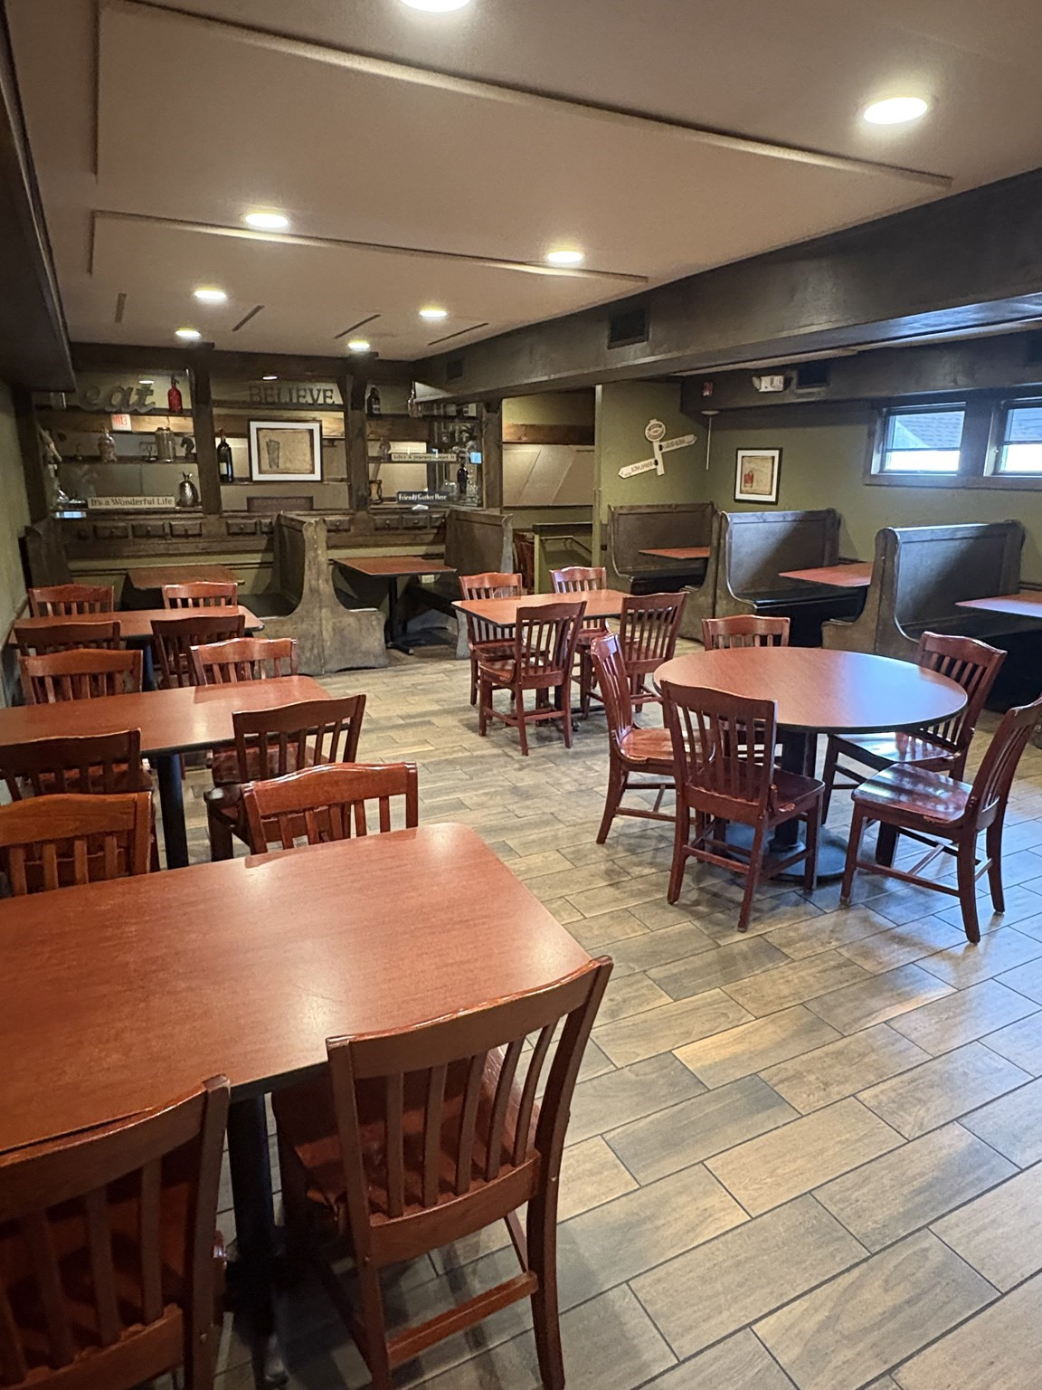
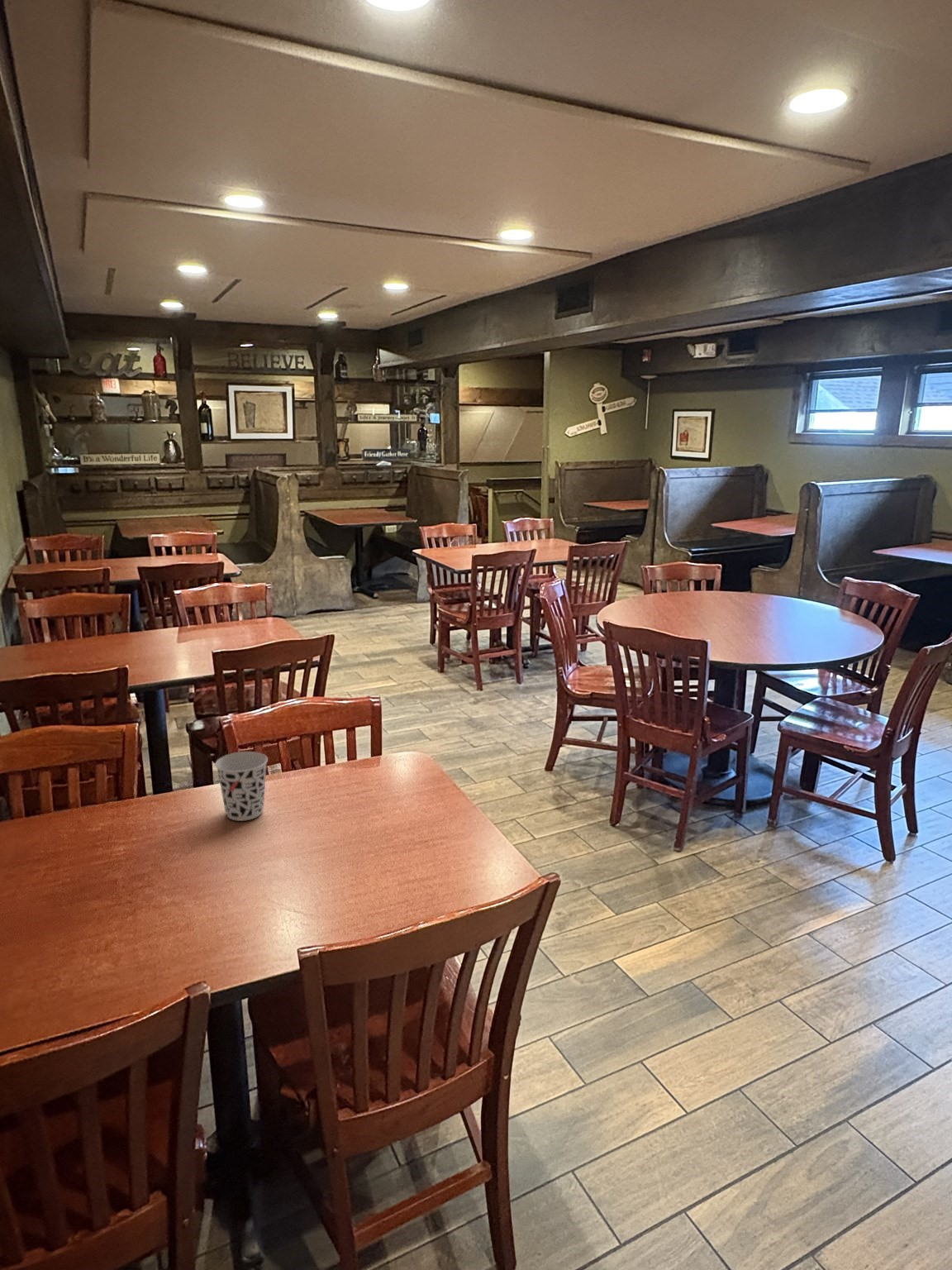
+ cup (243, 787)
